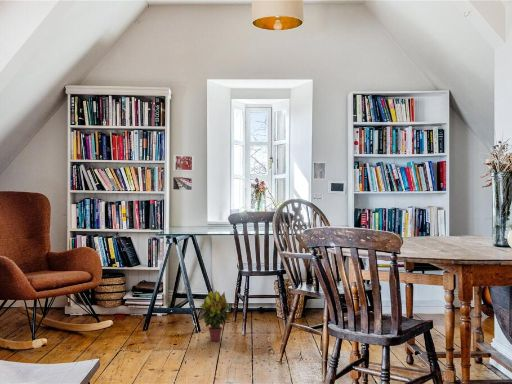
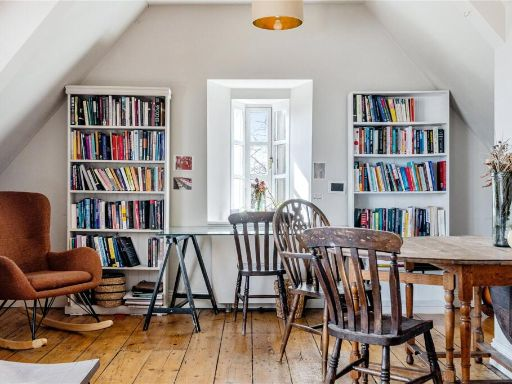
- potted plant (214, 315)
